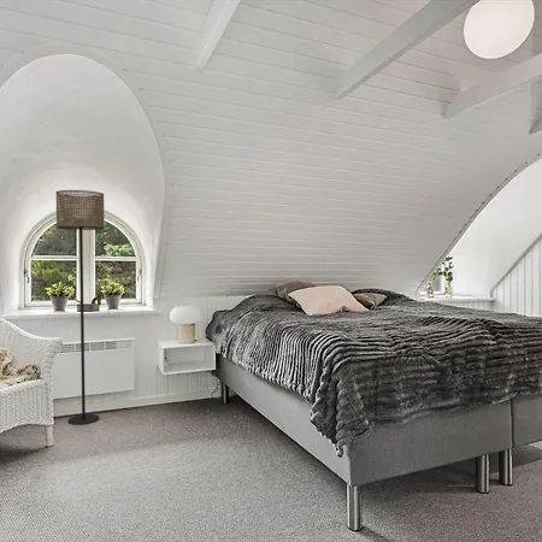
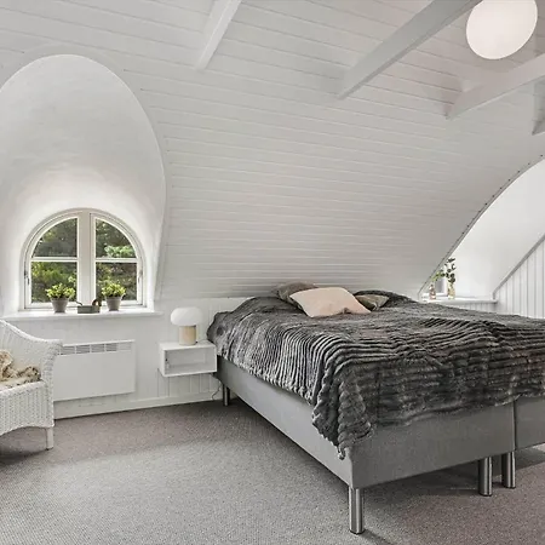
- floor lamp (82, 307)
